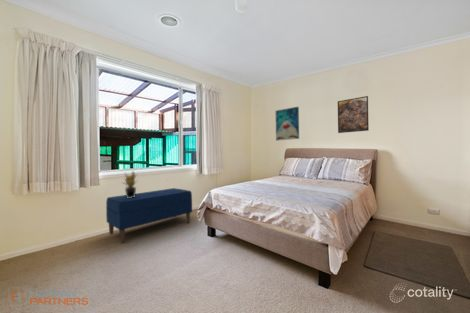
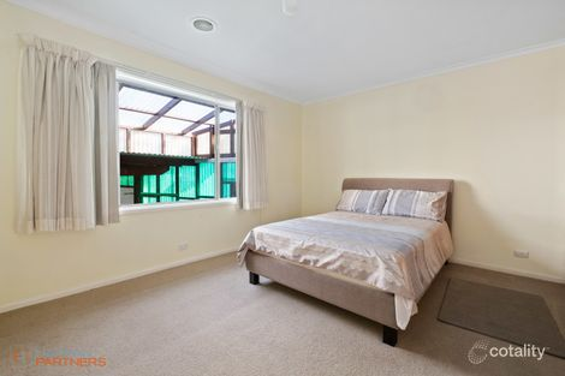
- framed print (352, 115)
- bench (152, 210)
- wall art (286, 124)
- potted plant (130, 183)
